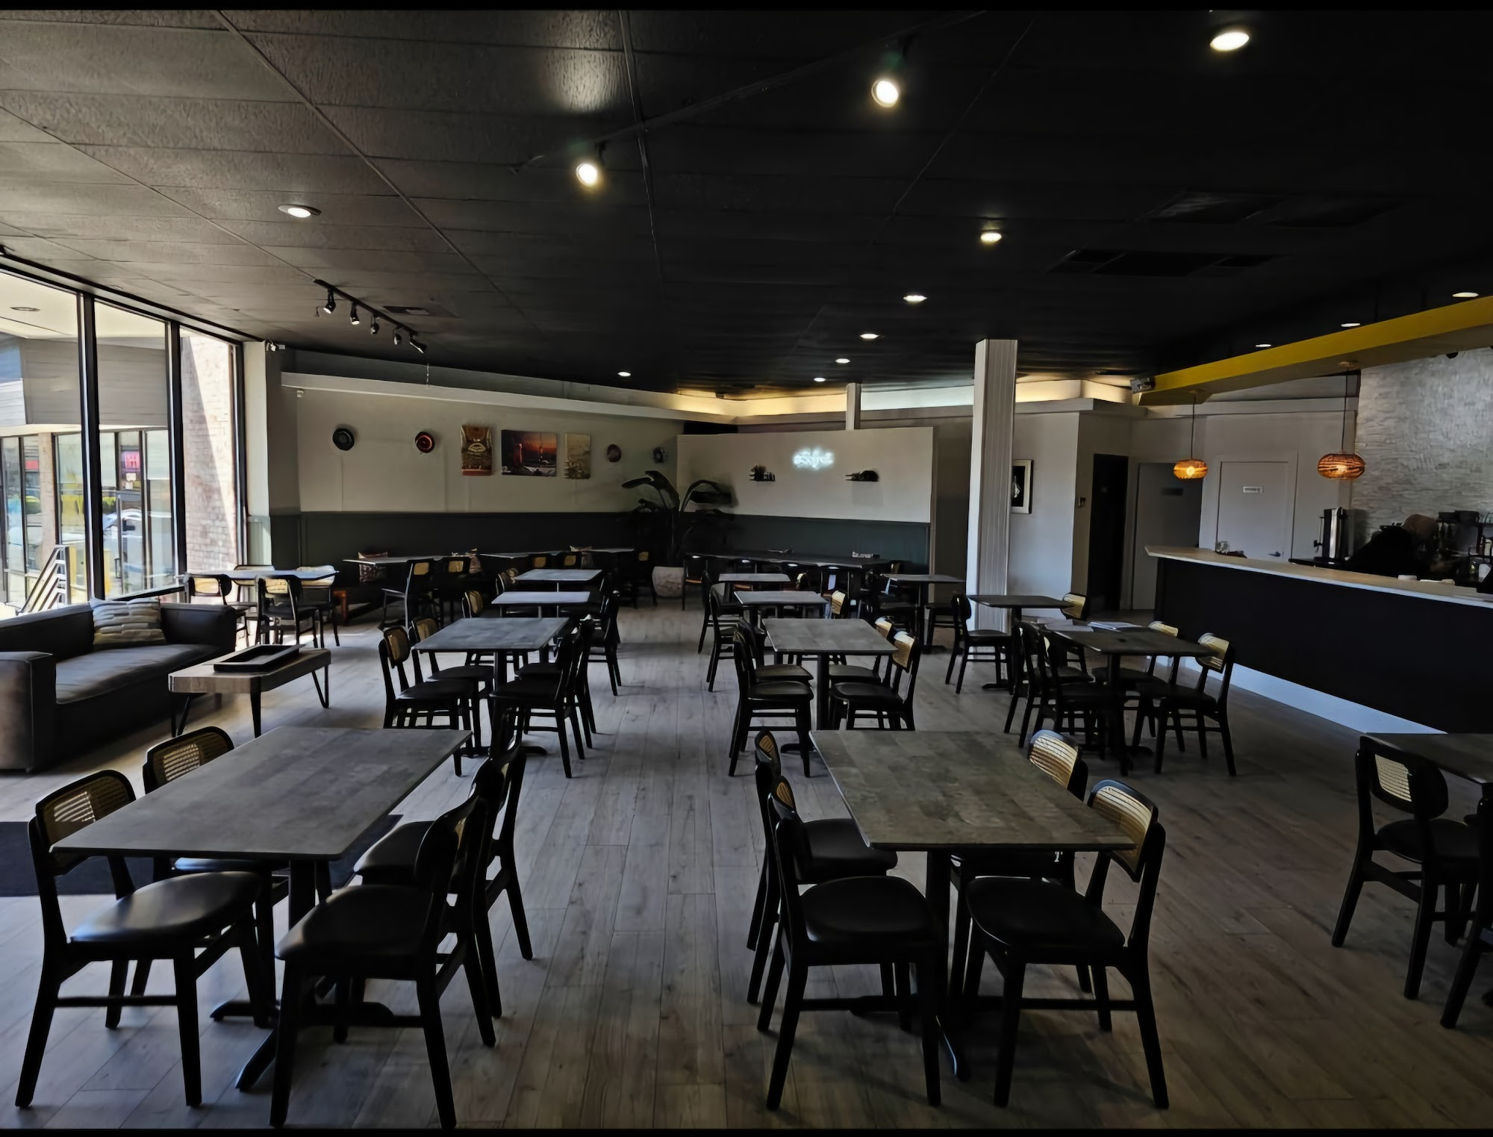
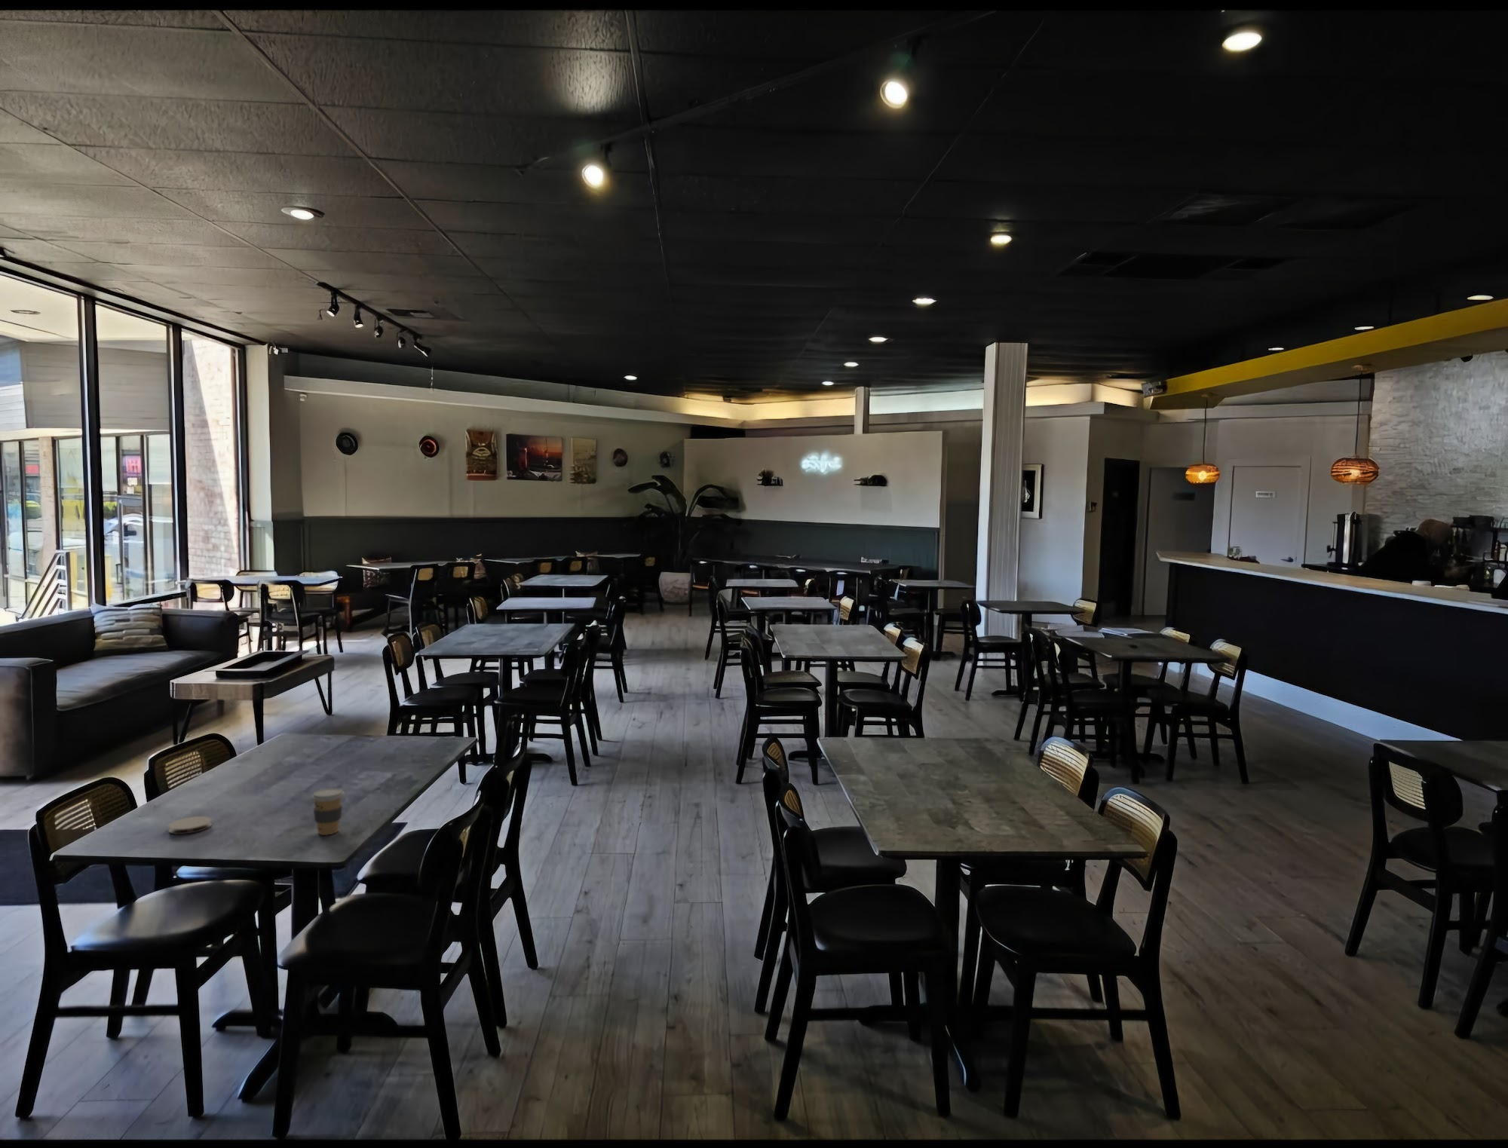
+ coaster (191, 825)
+ coffee cup (328, 812)
